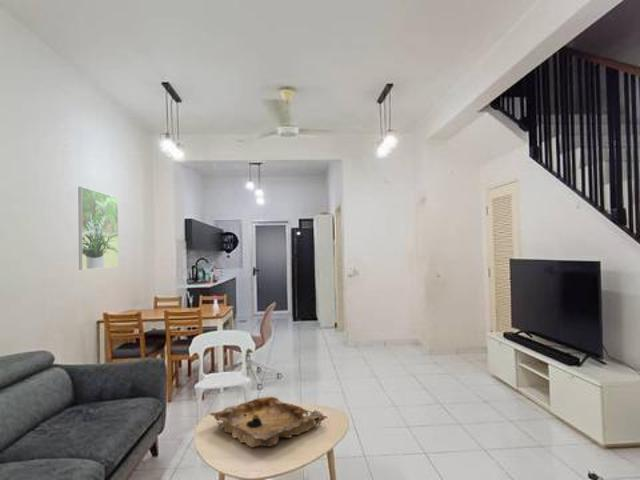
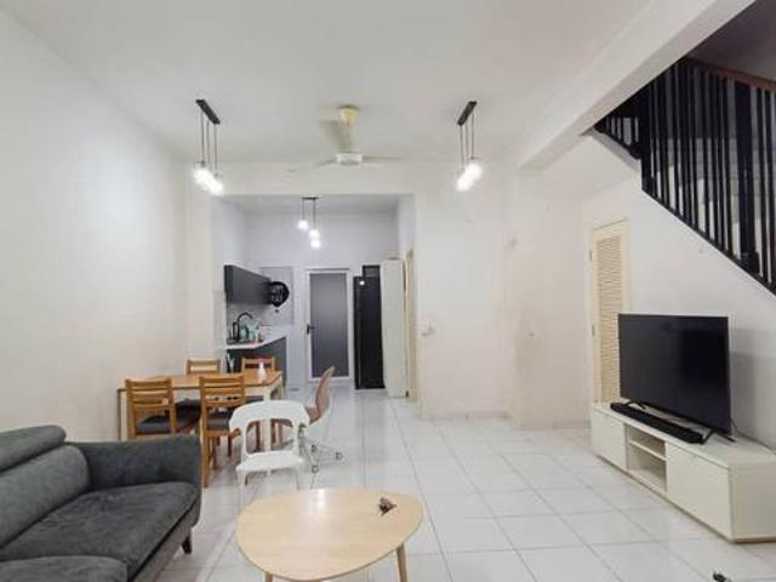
- decorative tray (265, 418)
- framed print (100, 230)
